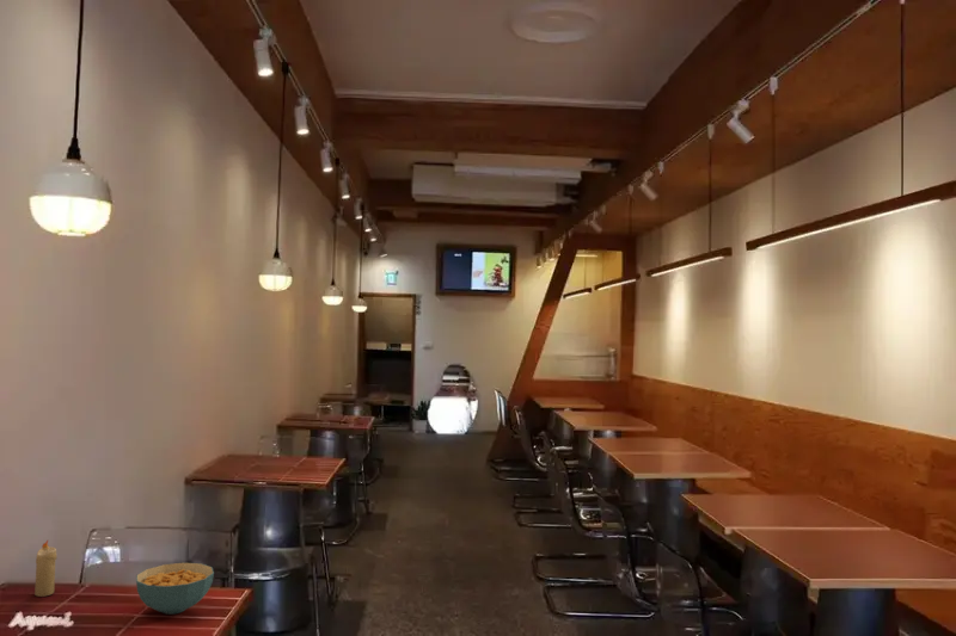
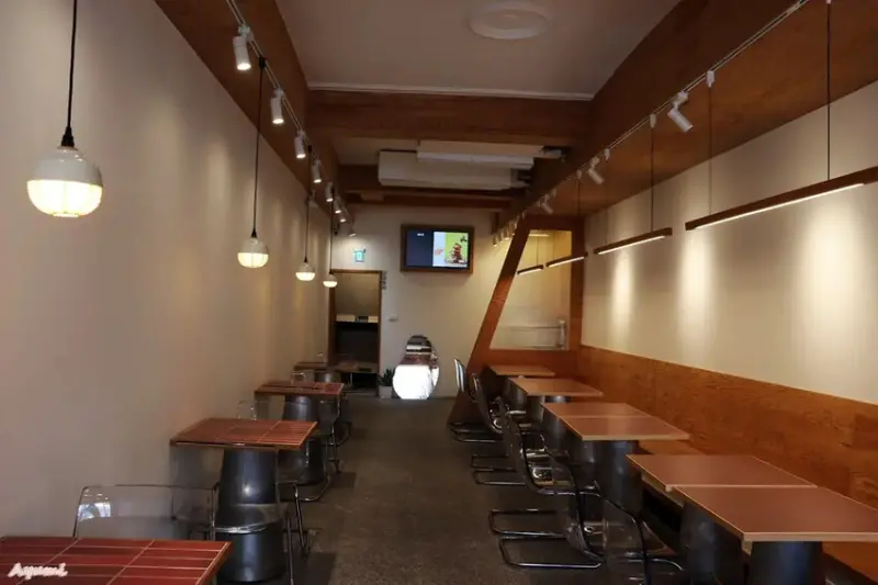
- candle (45, 567)
- cereal bowl (174, 592)
